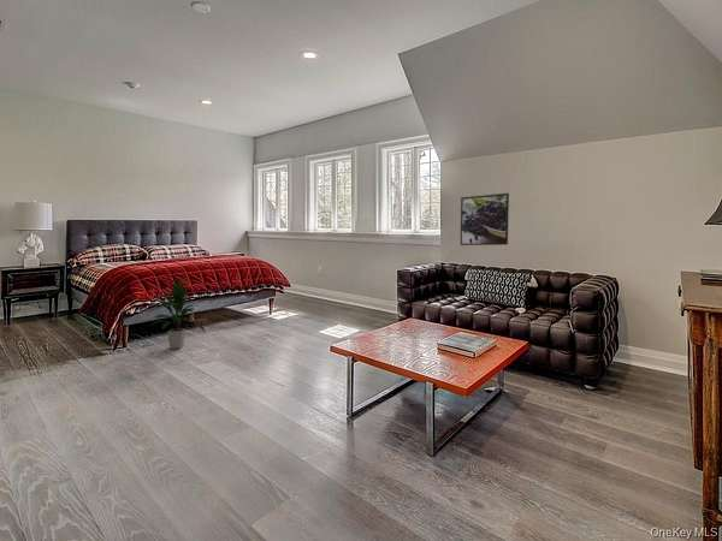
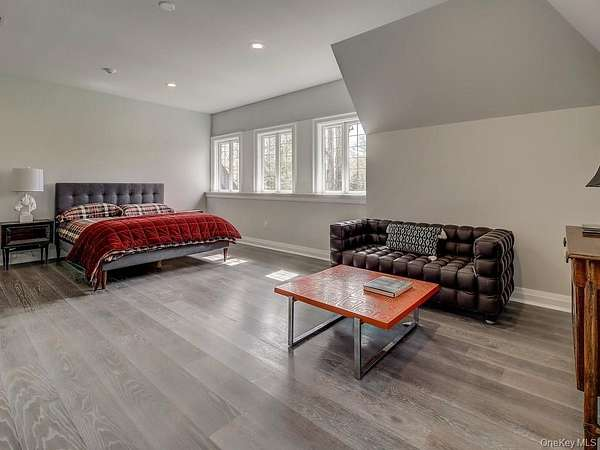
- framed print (483, 220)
- indoor plant (177, 314)
